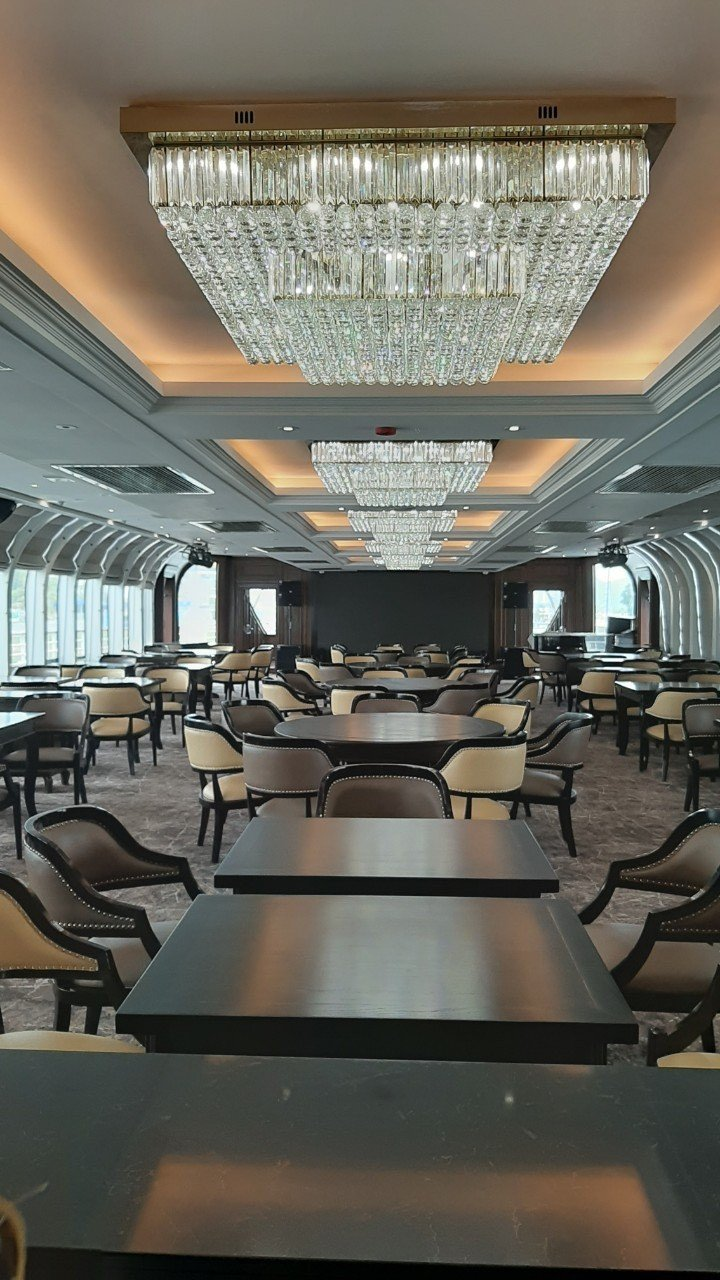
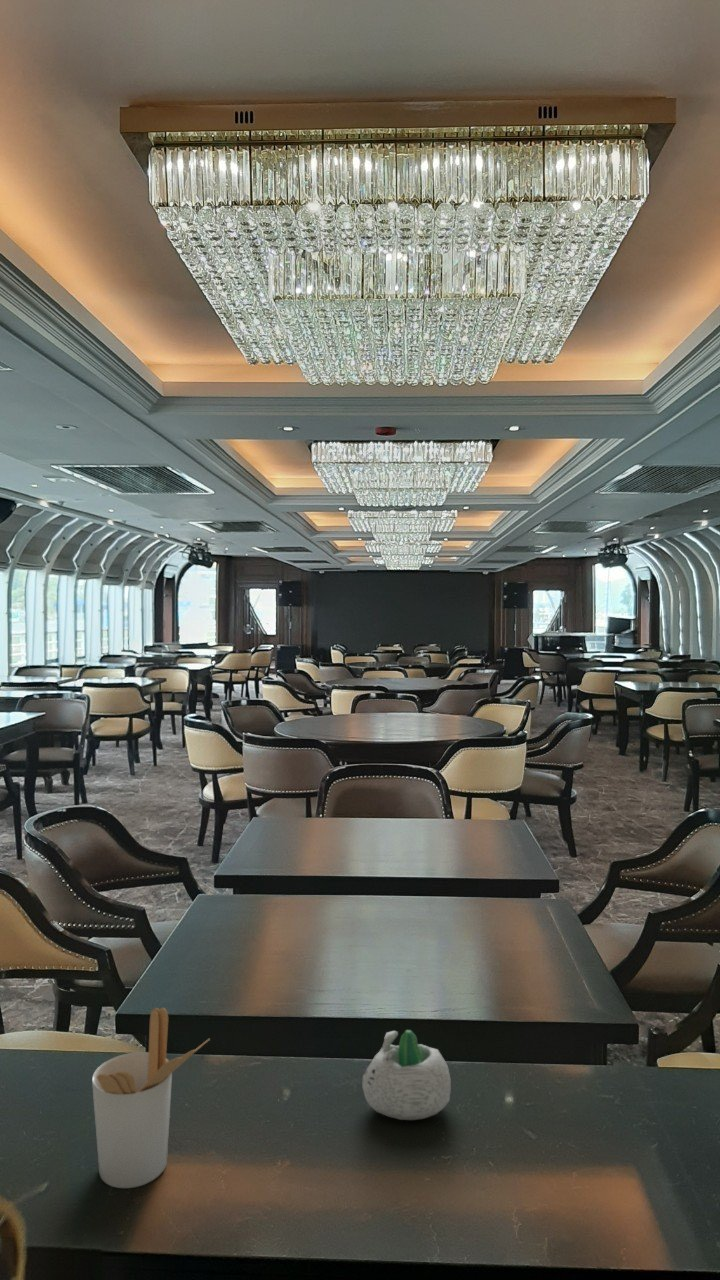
+ succulent planter (406, 1070)
+ utensil holder (149, 1101)
